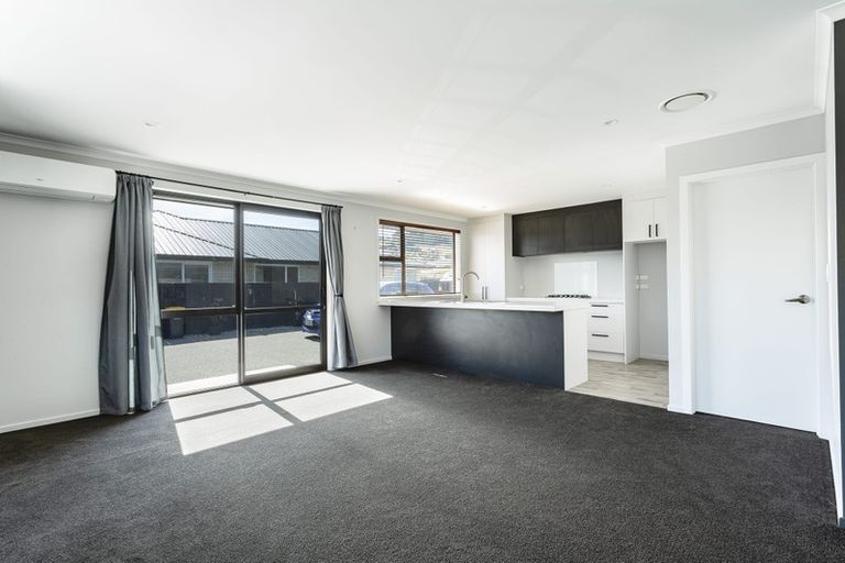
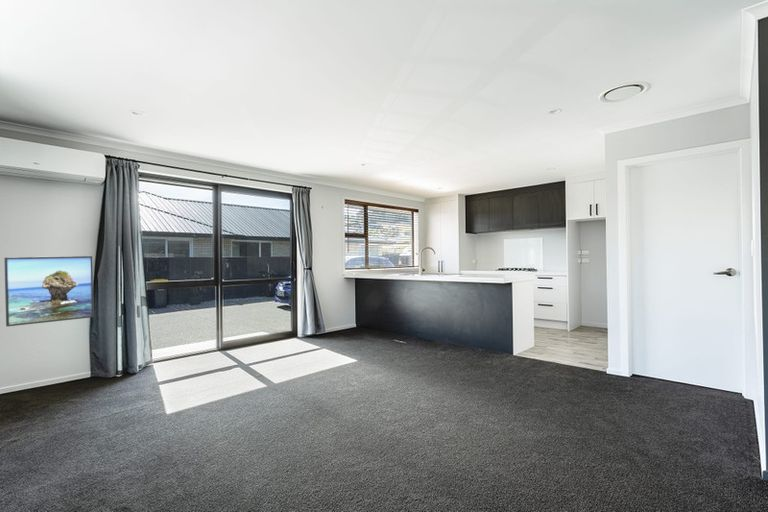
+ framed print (51, 289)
